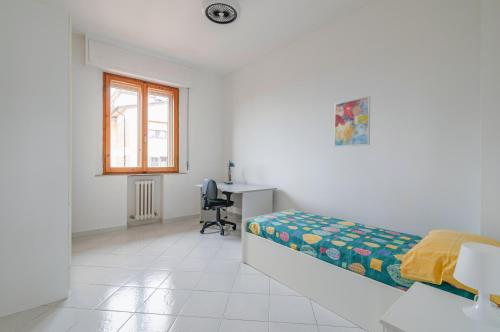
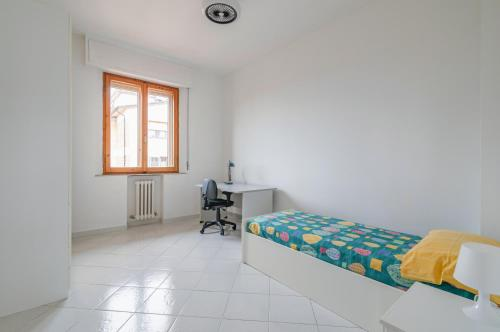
- wall art (351, 123)
